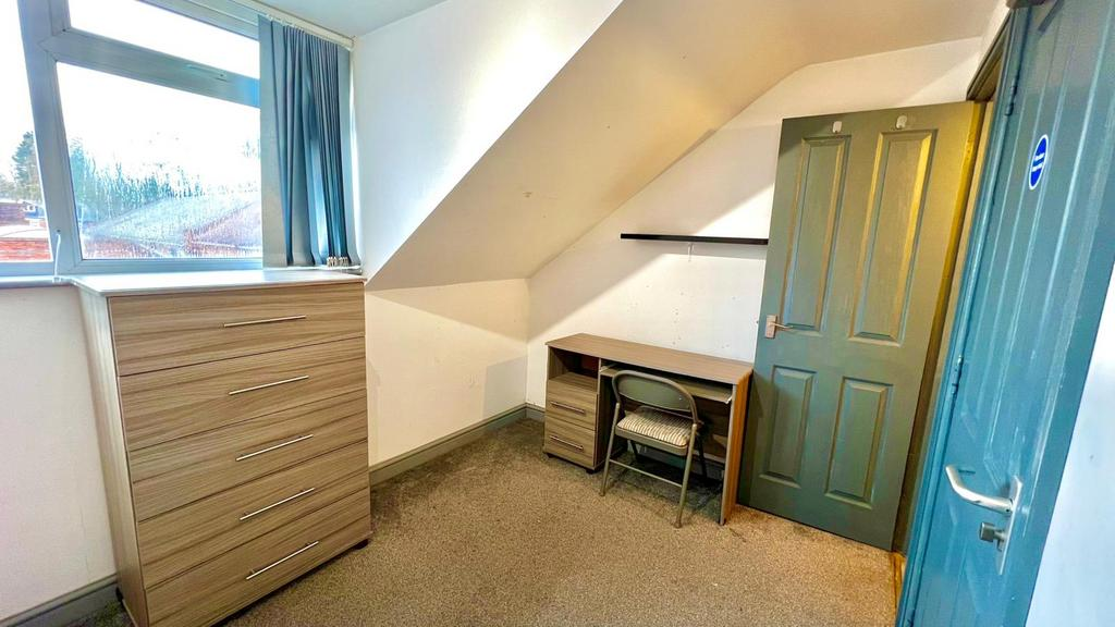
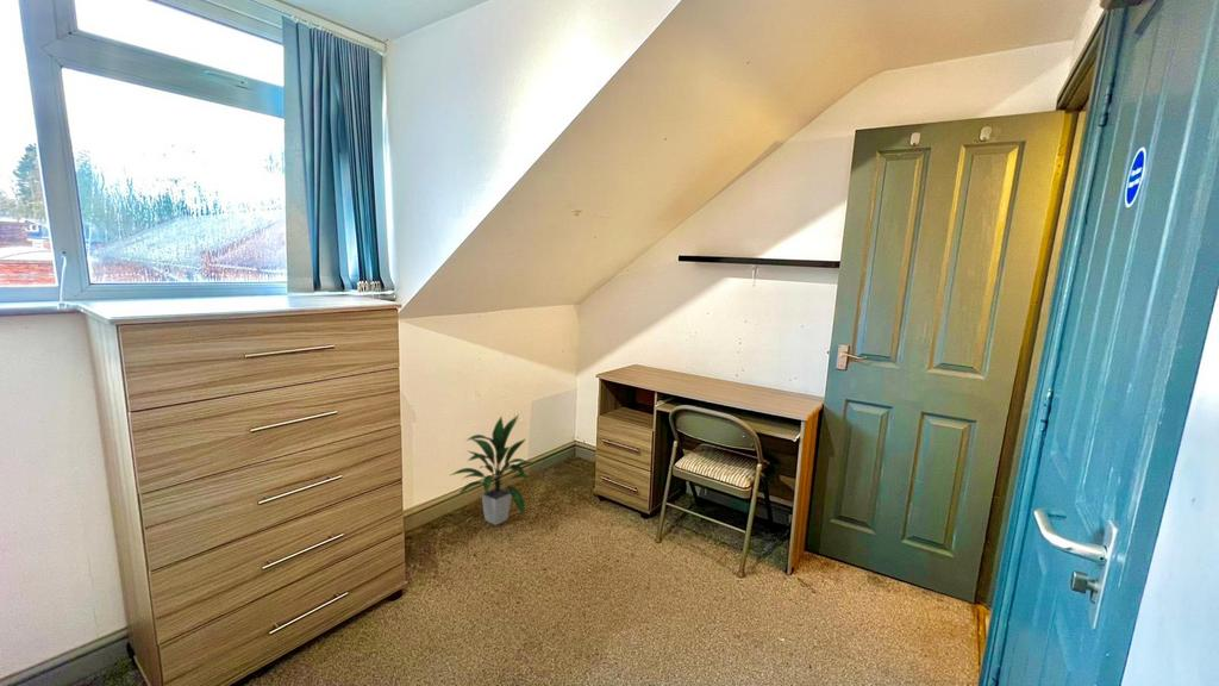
+ indoor plant (498, 470)
